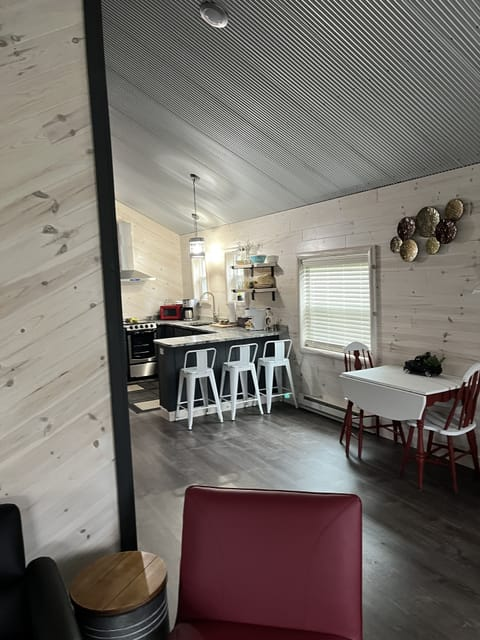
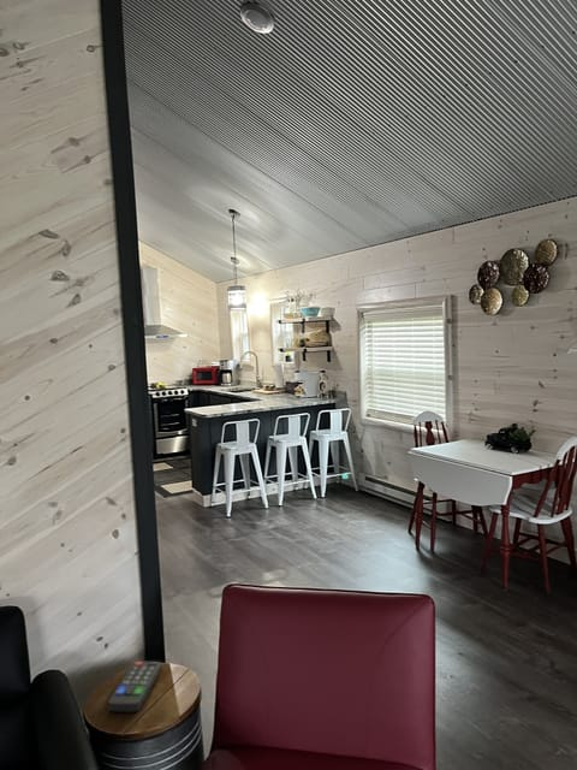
+ remote control (136, 683)
